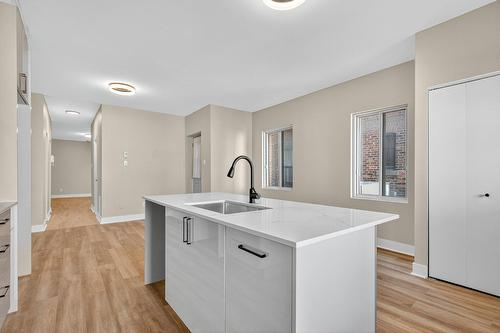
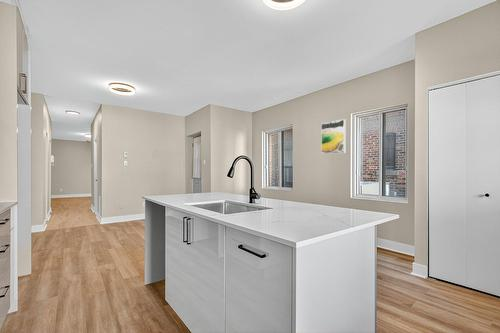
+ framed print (332, 137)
